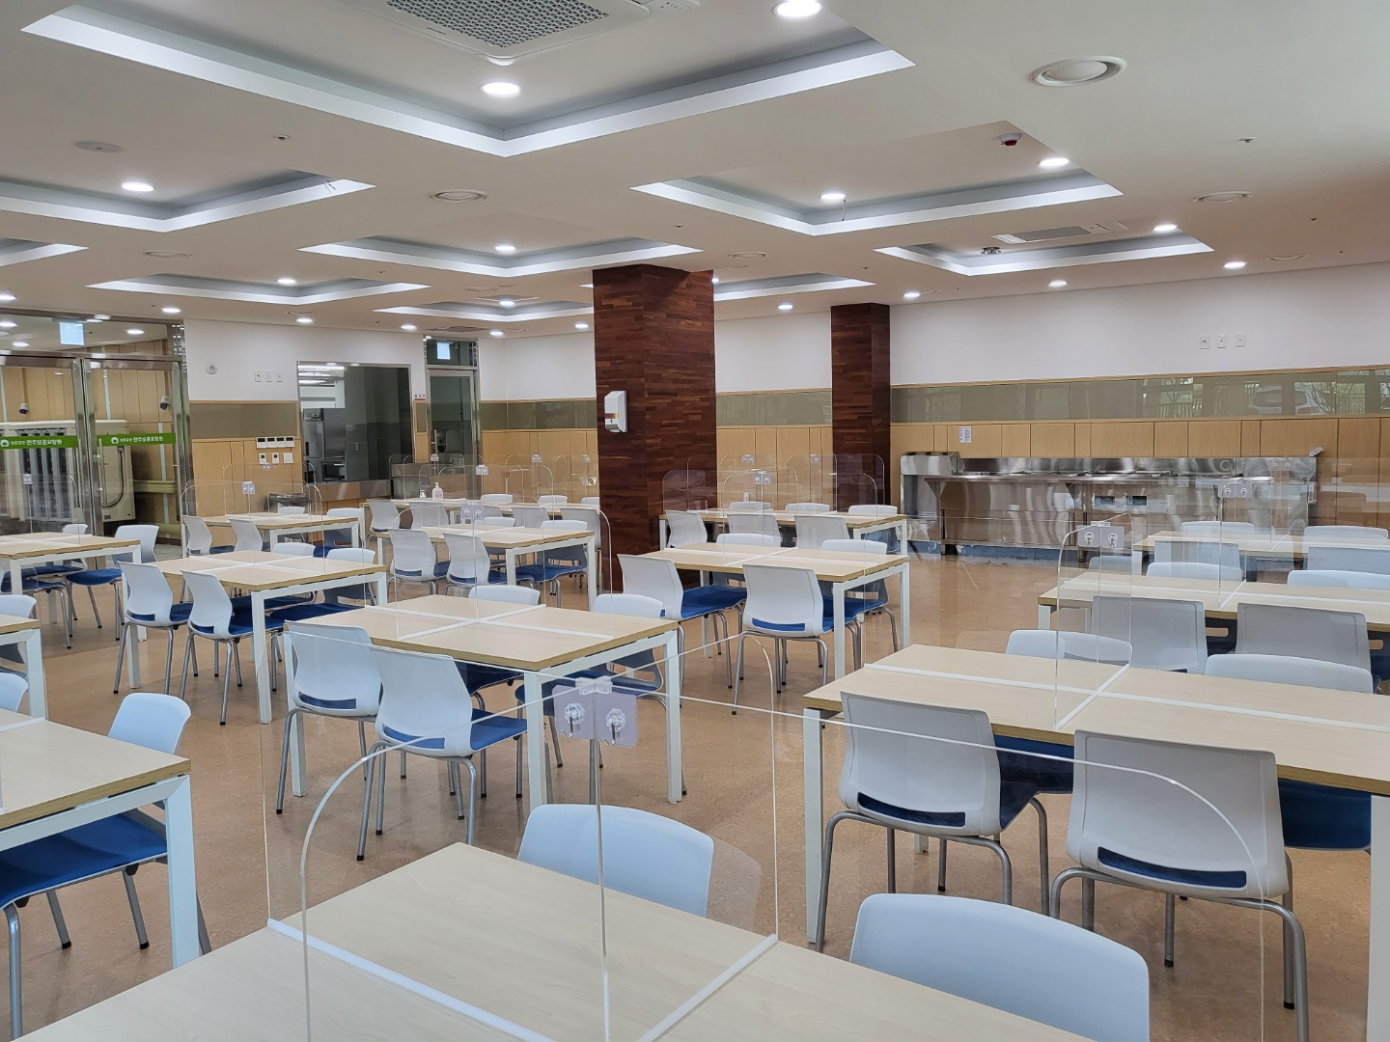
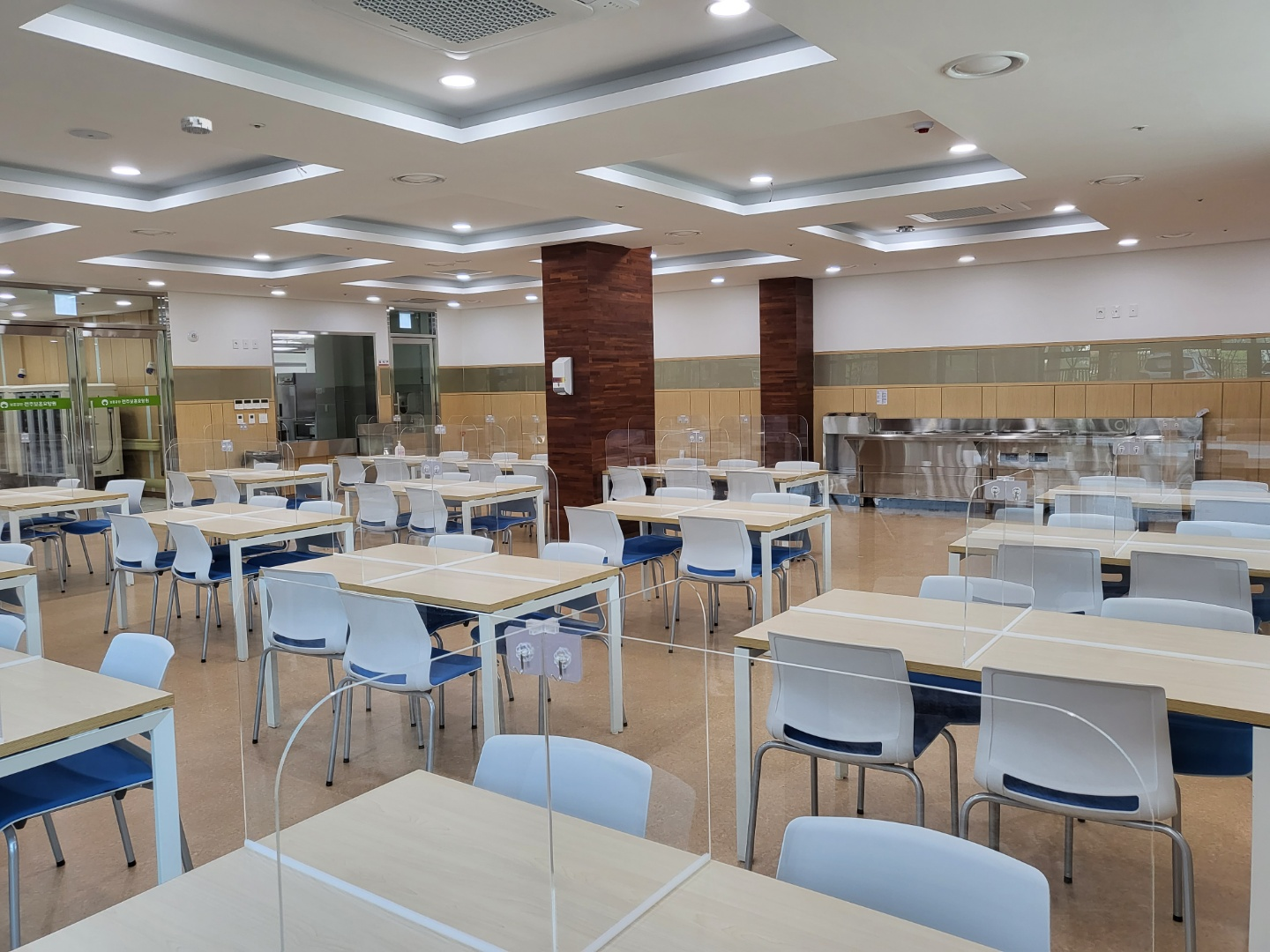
+ smoke detector (196, 124)
